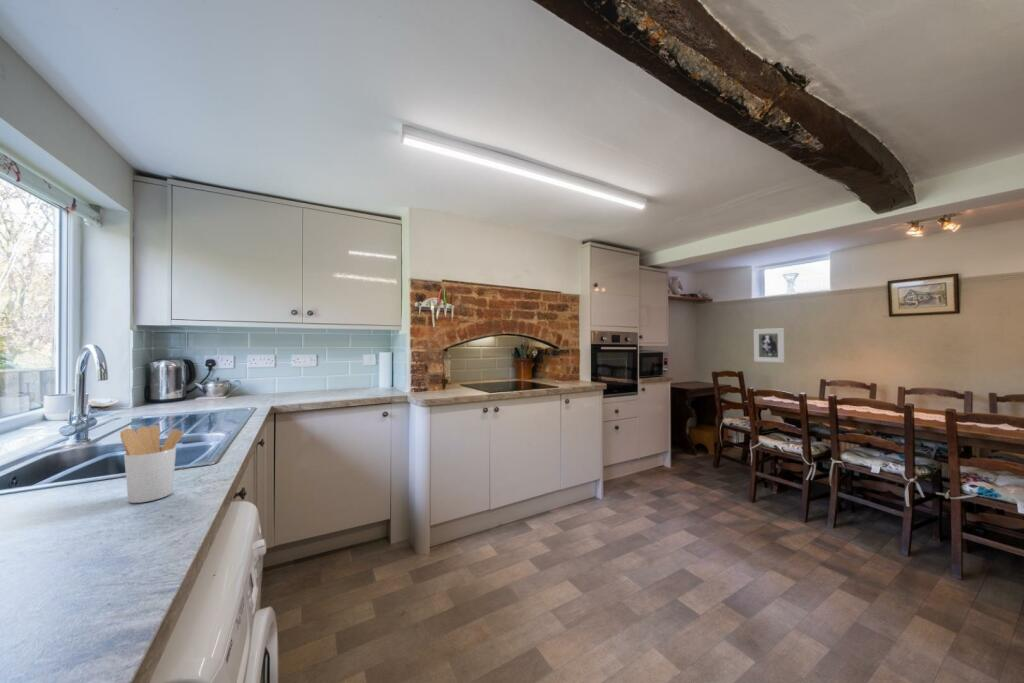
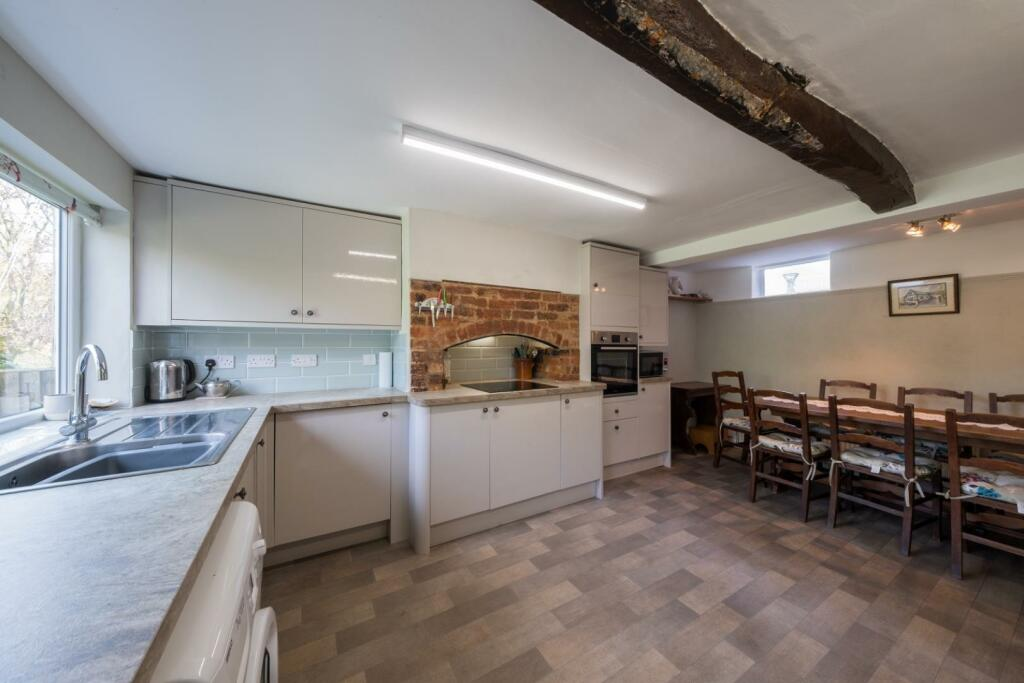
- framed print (768, 345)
- utensil holder (147, 460)
